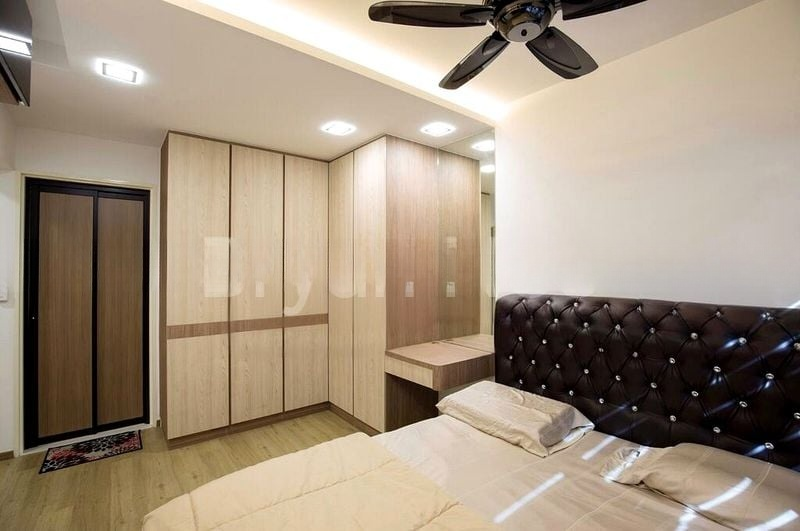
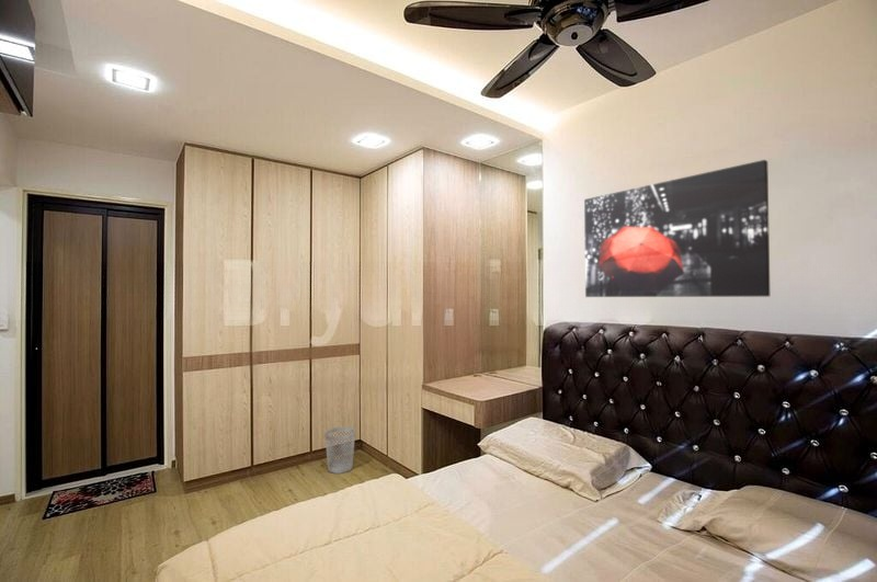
+ wall art (661, 239)
+ wastebasket (340, 449)
